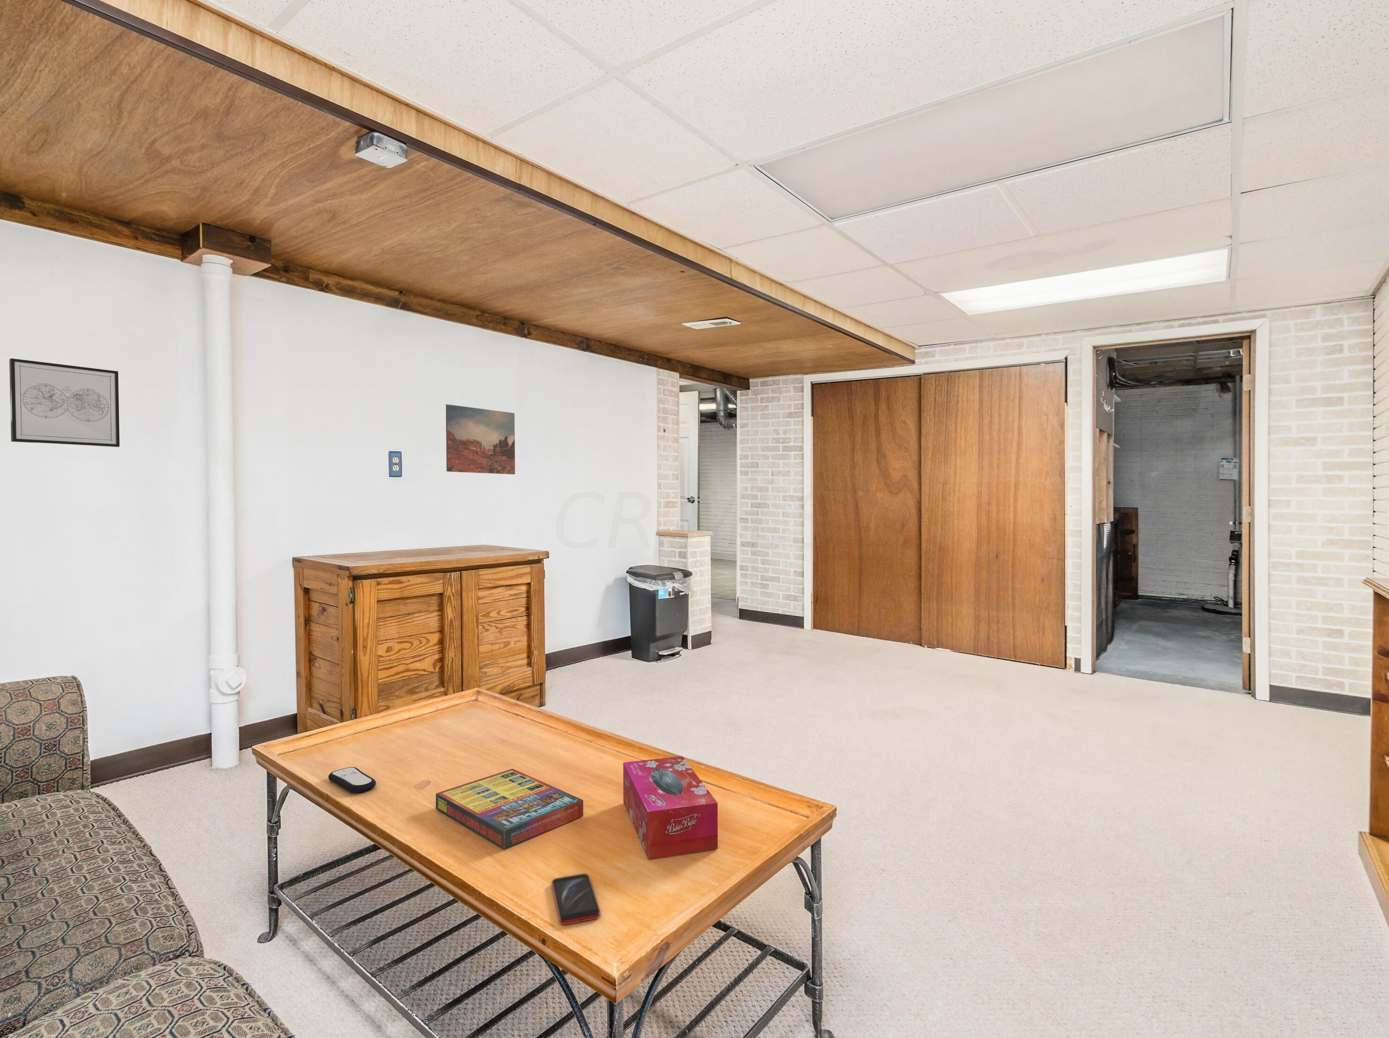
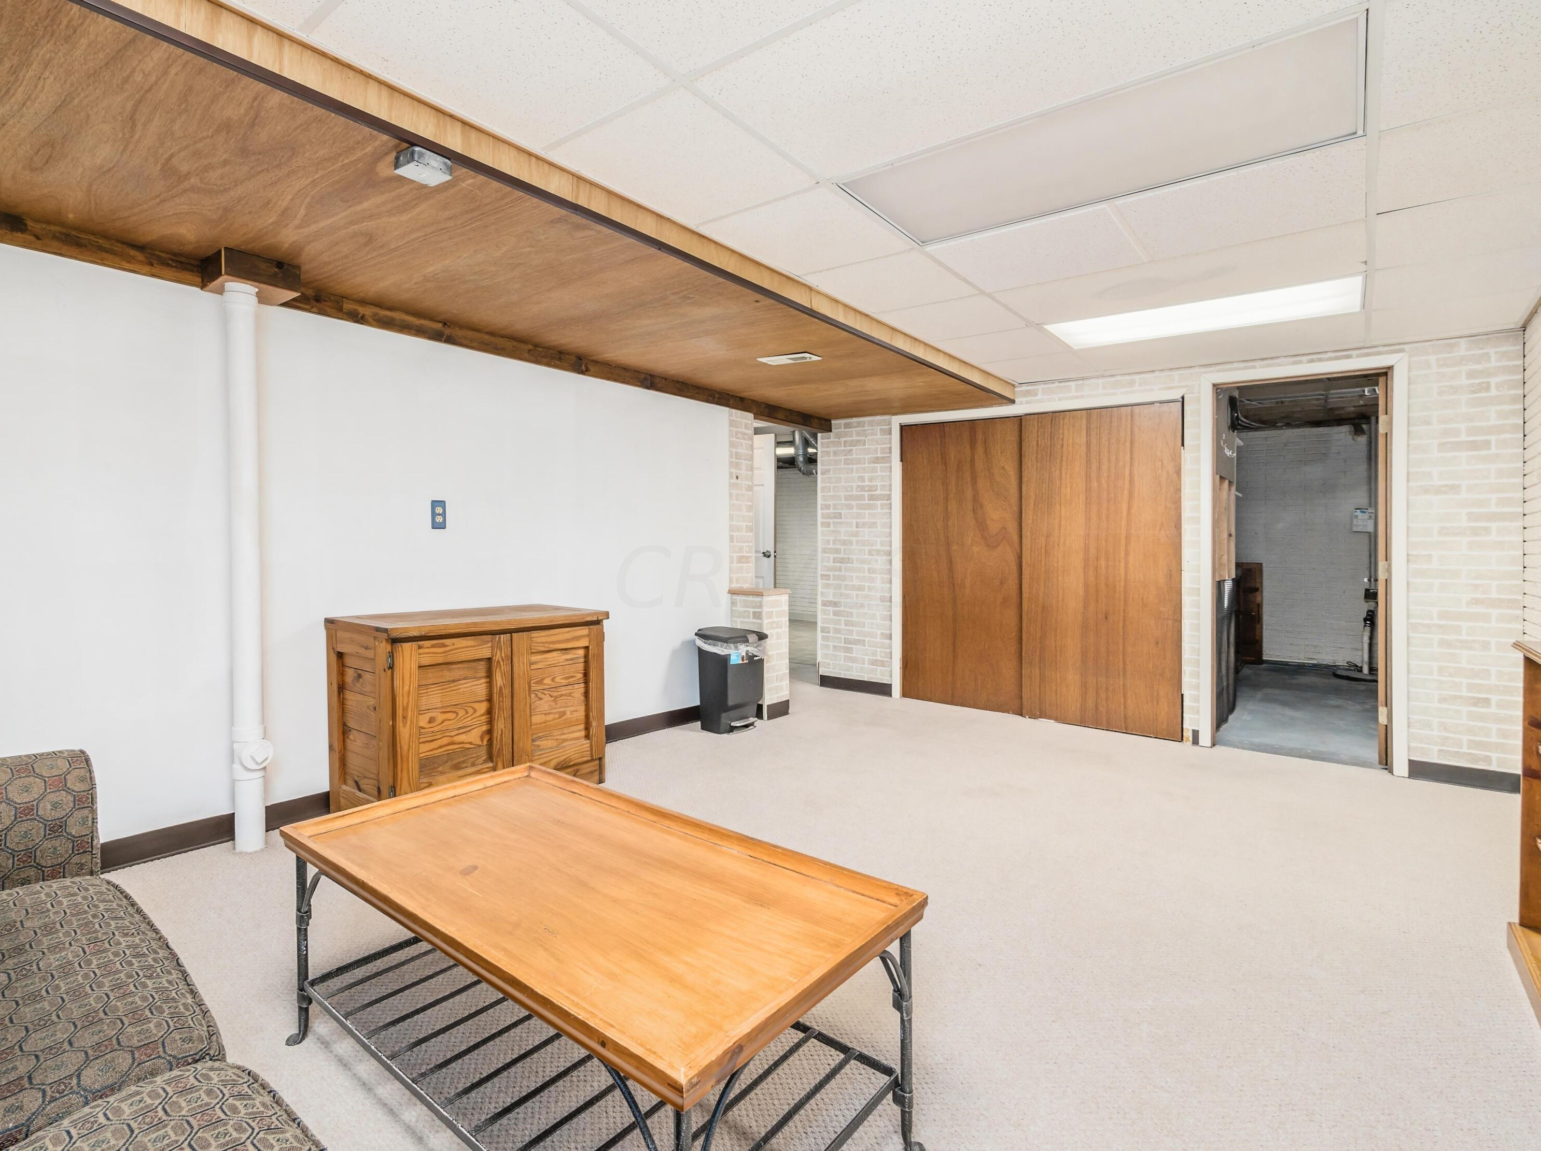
- smartphone (575, 897)
- wall art (67, 405)
- remote control (353, 780)
- wall art (482, 440)
- game compilation box (508, 805)
- tissue box (667, 802)
